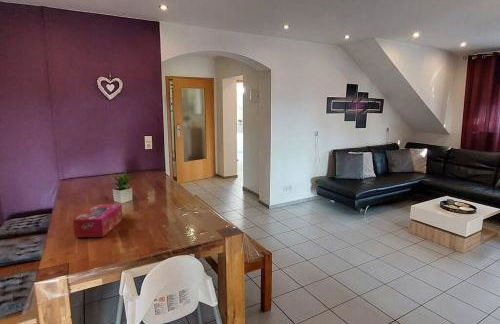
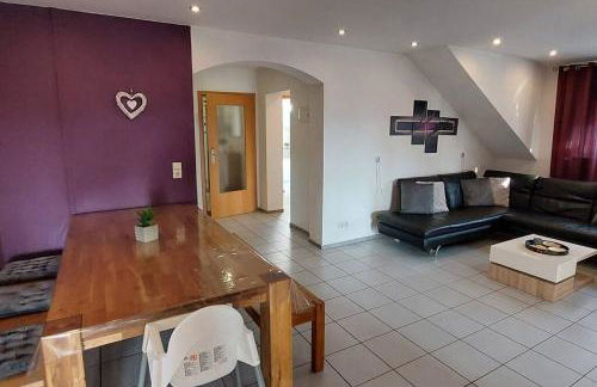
- tissue box (99, 219)
